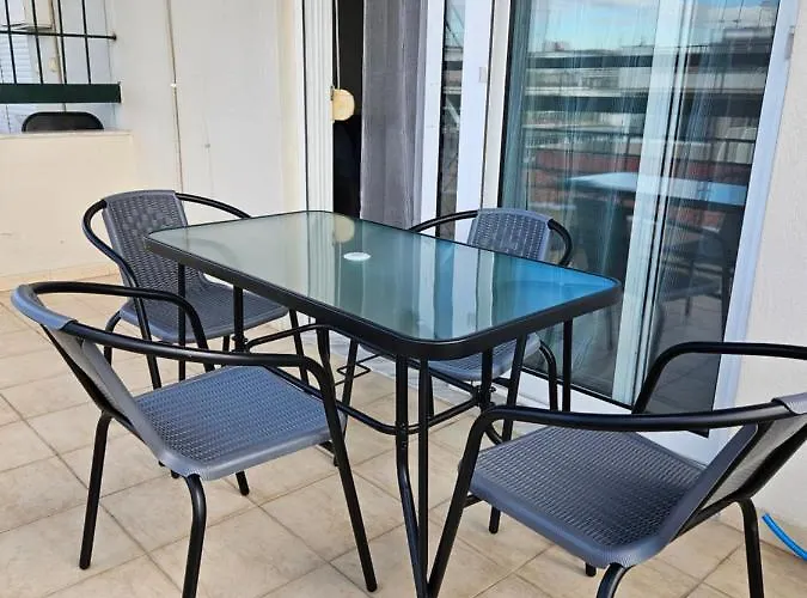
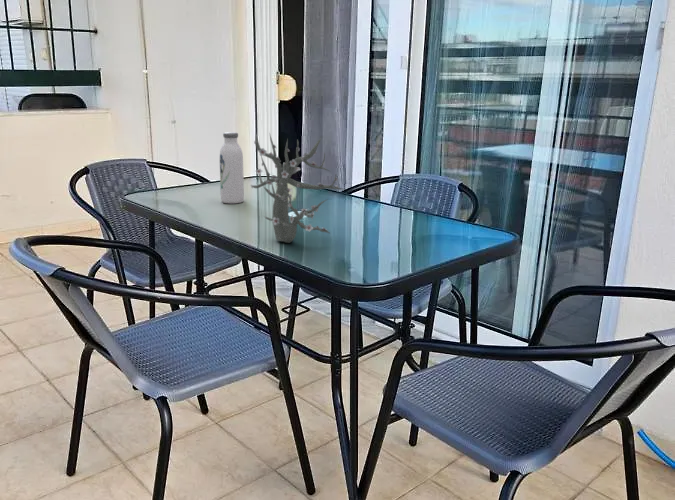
+ water bottle (231, 167)
+ plant (295, 186)
